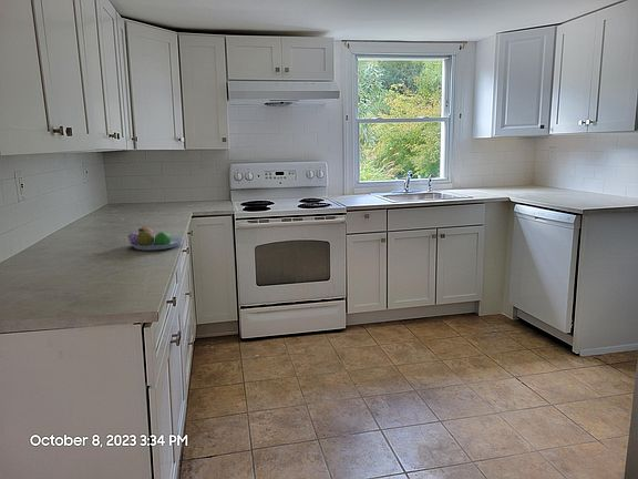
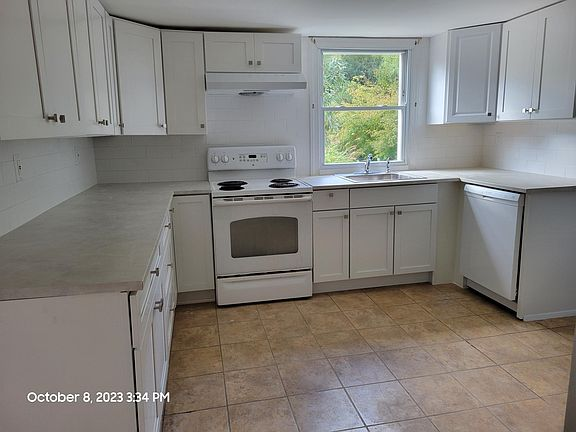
- fruit bowl (155, 236)
